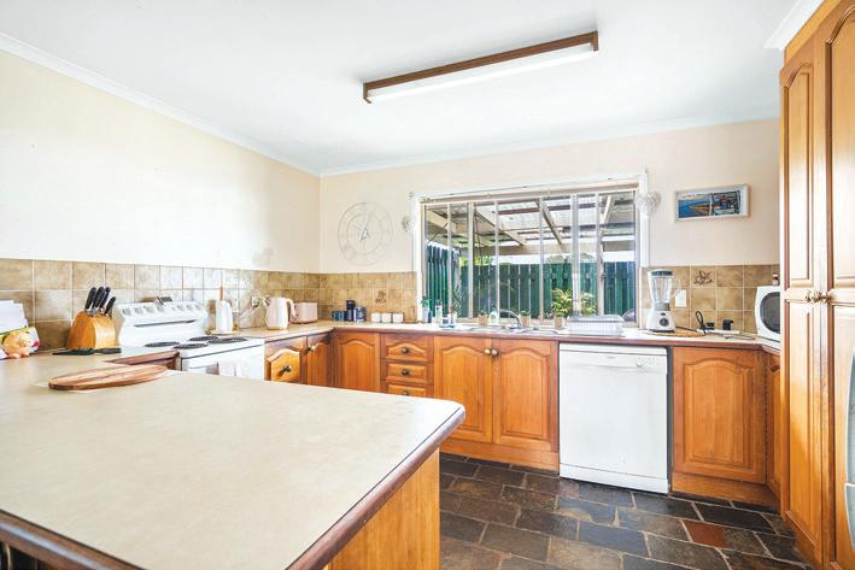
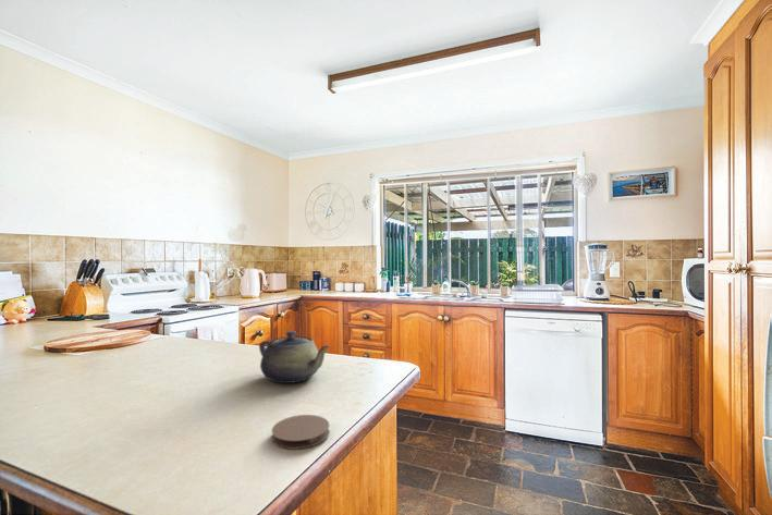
+ coaster (301, 430)
+ teapot (293, 354)
